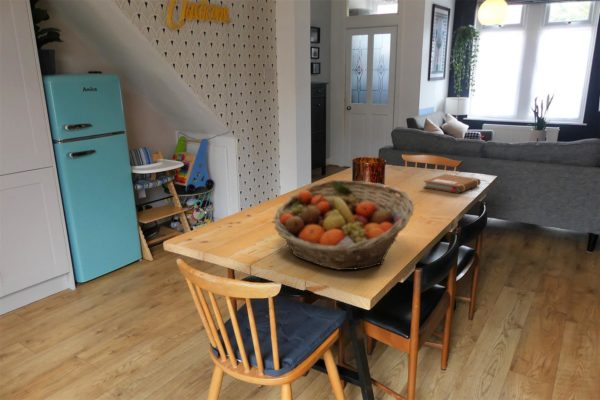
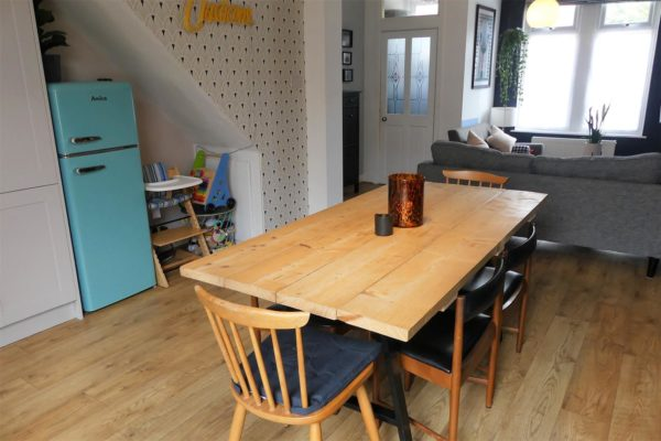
- fruit basket (340, 221)
- notebook (451, 183)
